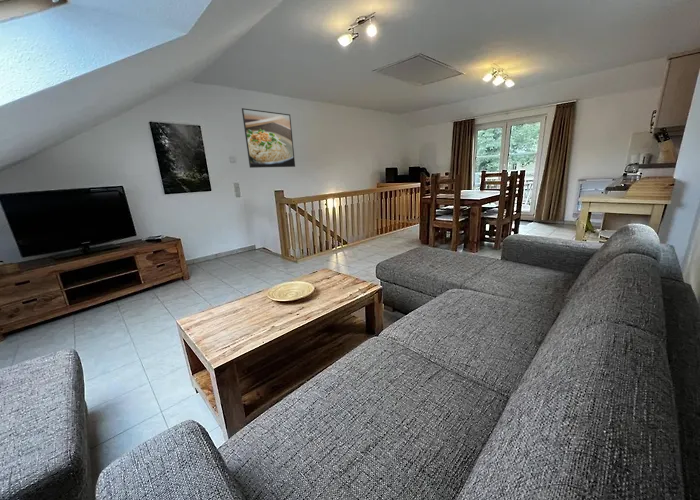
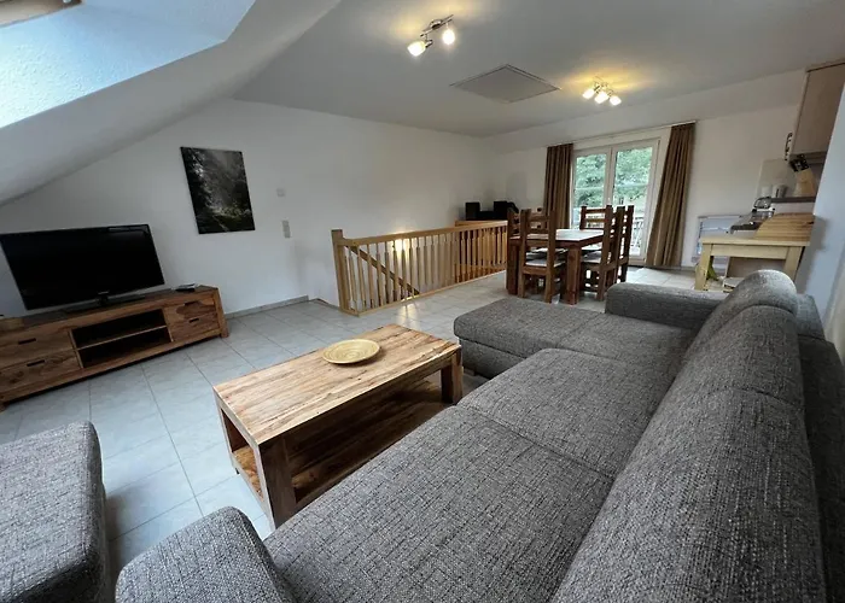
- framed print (270, 140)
